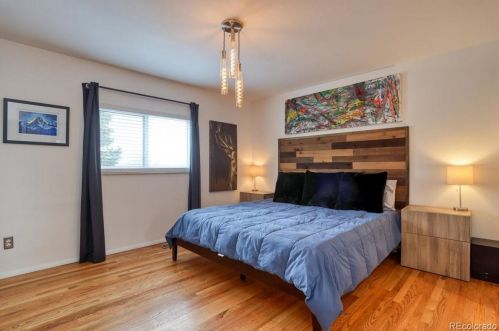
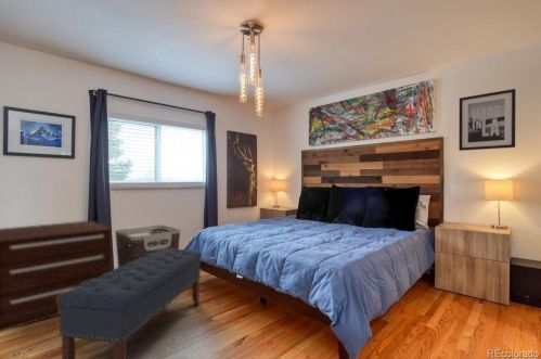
+ wall art (486, 121)
+ bench (145, 297)
+ clothes hamper (147, 254)
+ dresser (52, 266)
